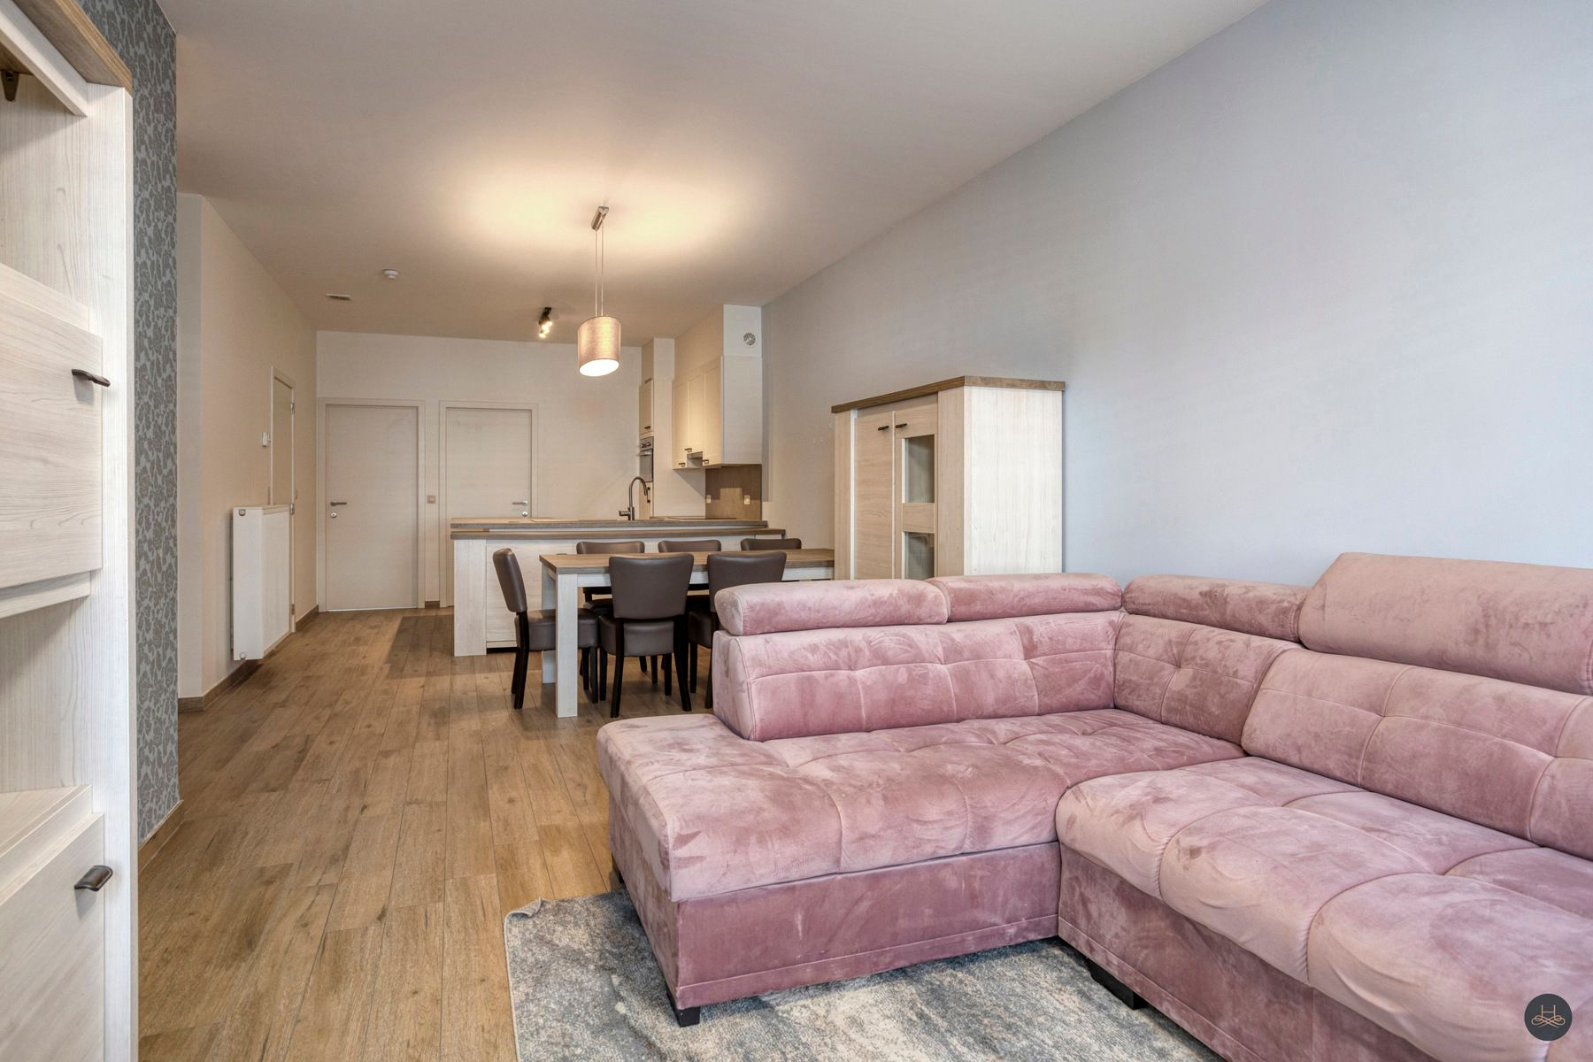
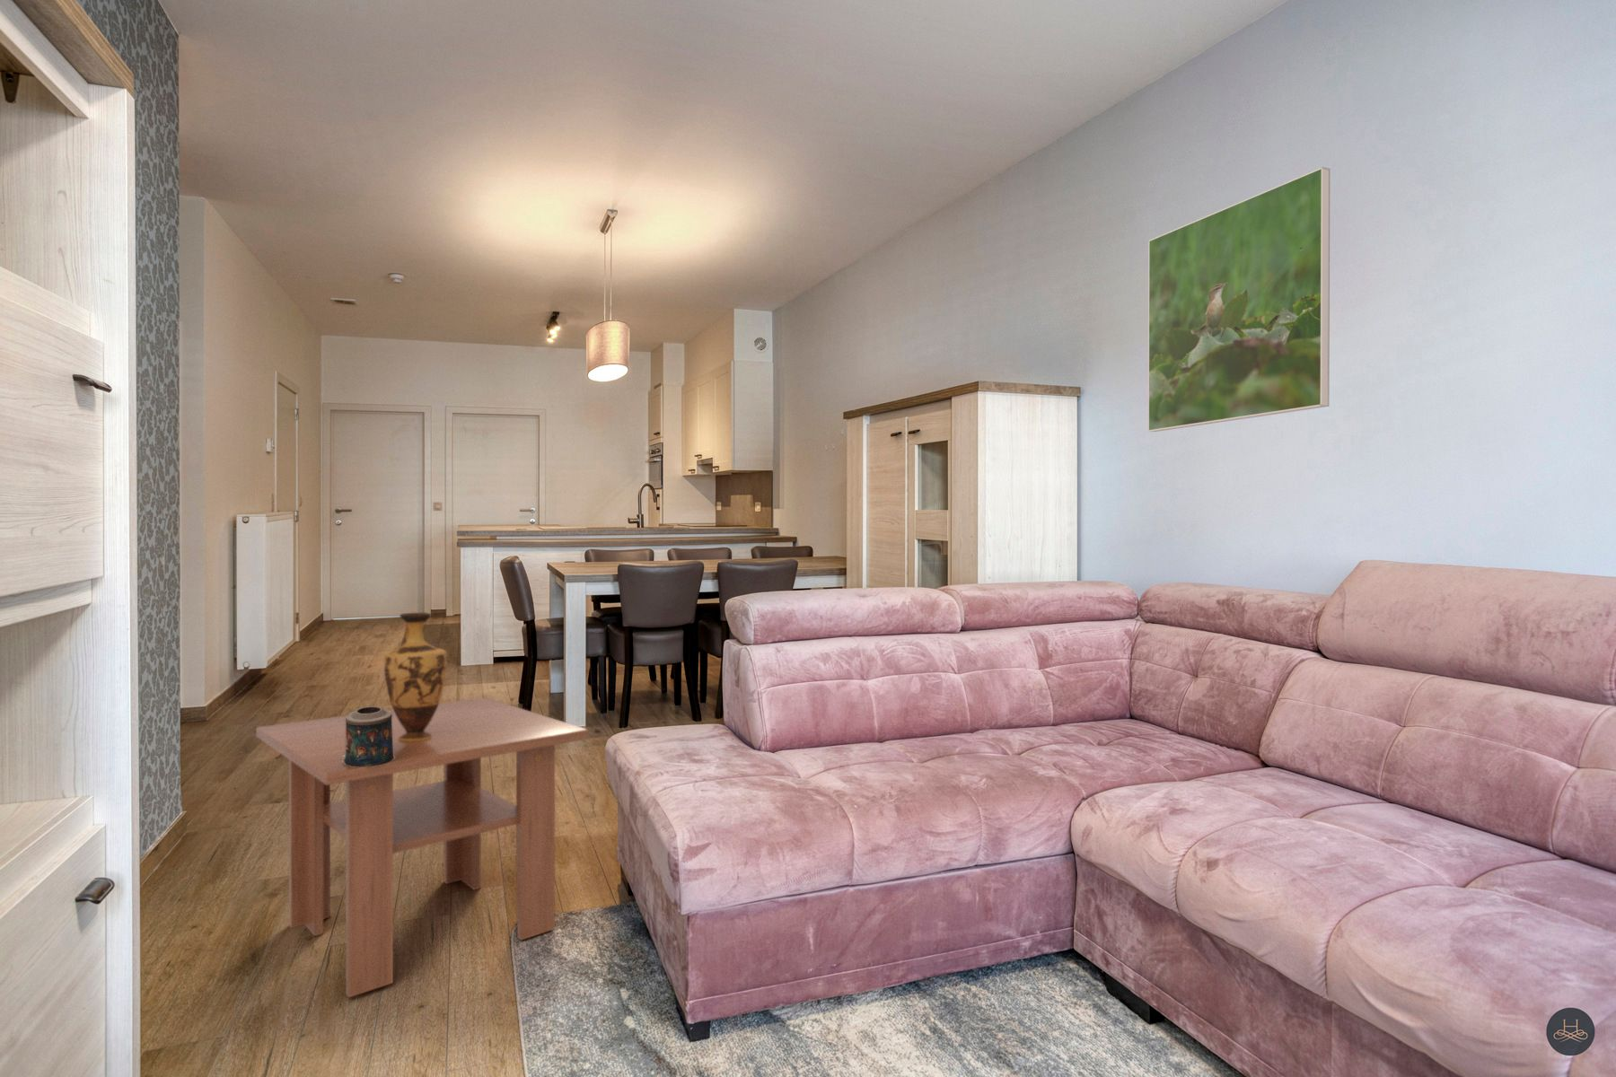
+ vase (416, 674)
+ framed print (1228, 314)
+ candle (364, 733)
+ coffee table (421, 827)
